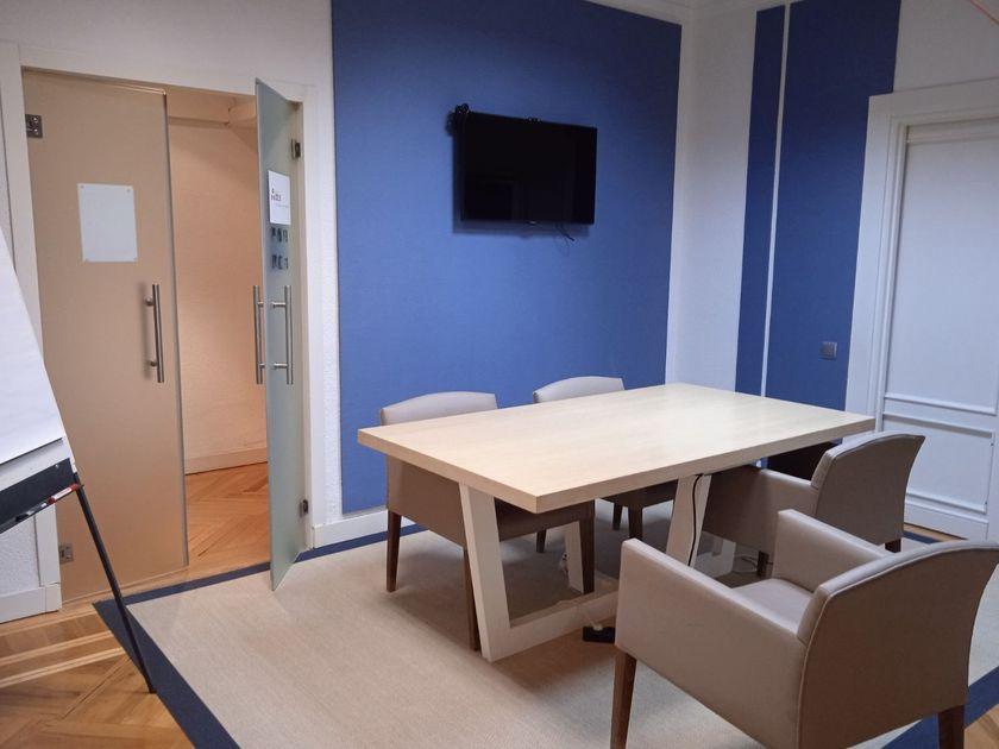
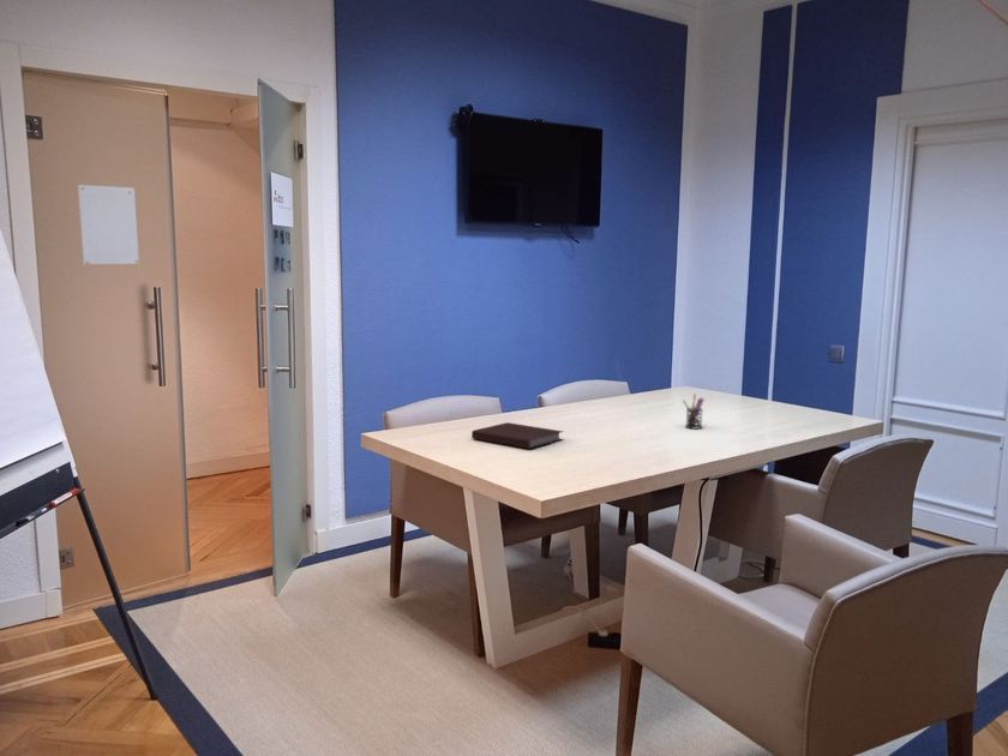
+ notebook (517, 434)
+ pen holder (692, 410)
